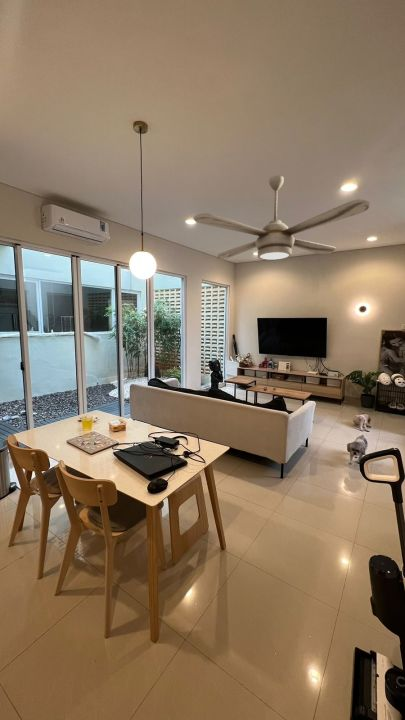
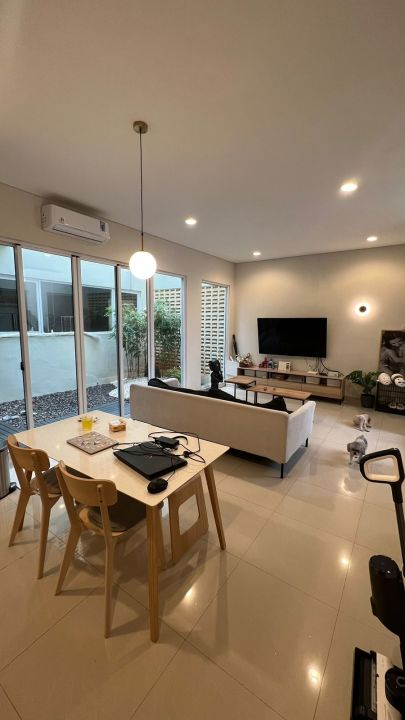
- ceiling fan (275, 218)
